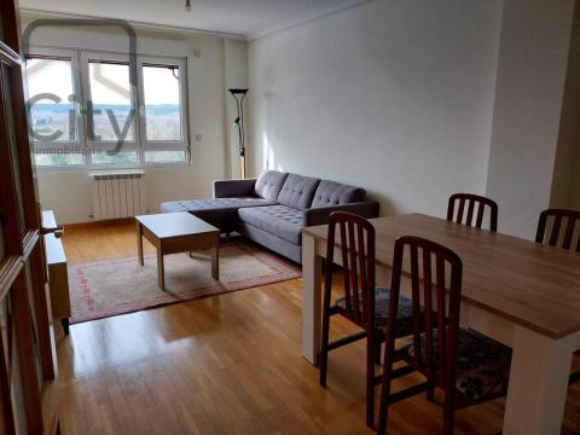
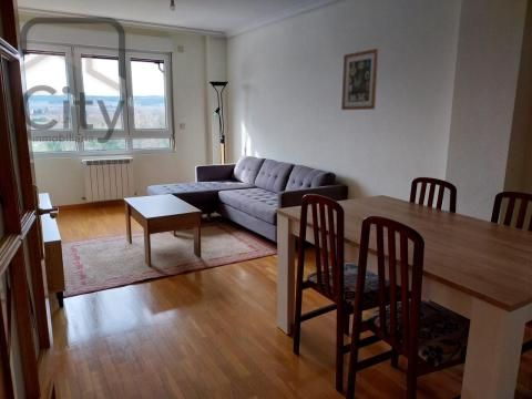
+ wall art (358, 81)
